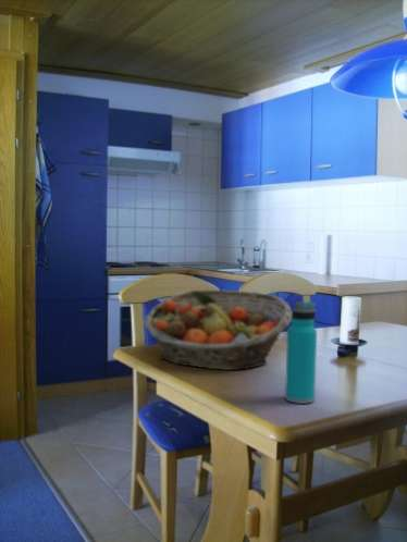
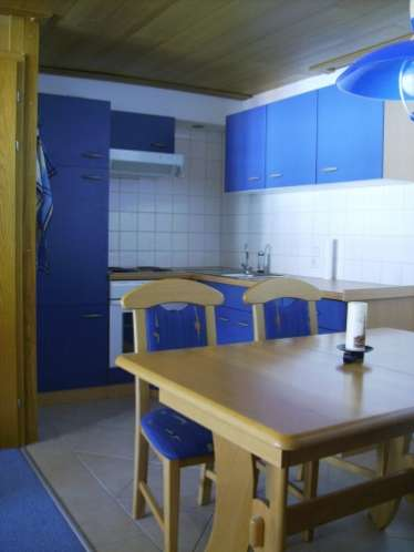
- water bottle (301, 350)
- fruit basket (217, 327)
